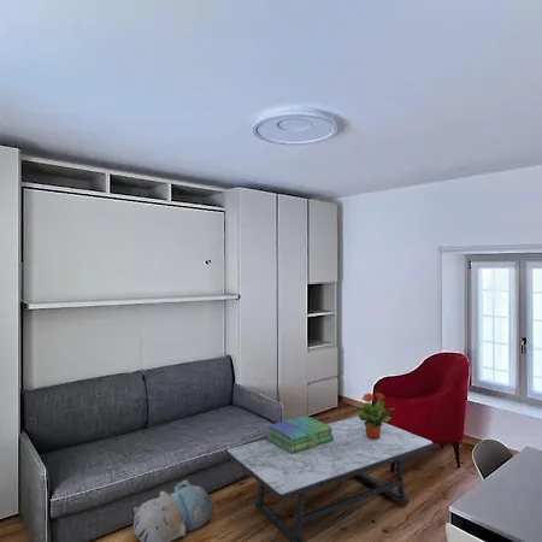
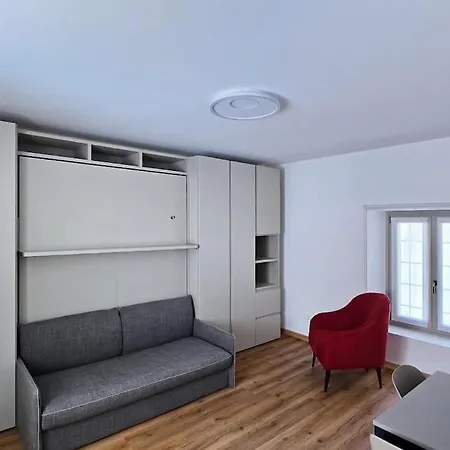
- coffee table (331, 475)
- stack of books (300, 432)
- plush toy (173, 512)
- potted plant (373, 414)
